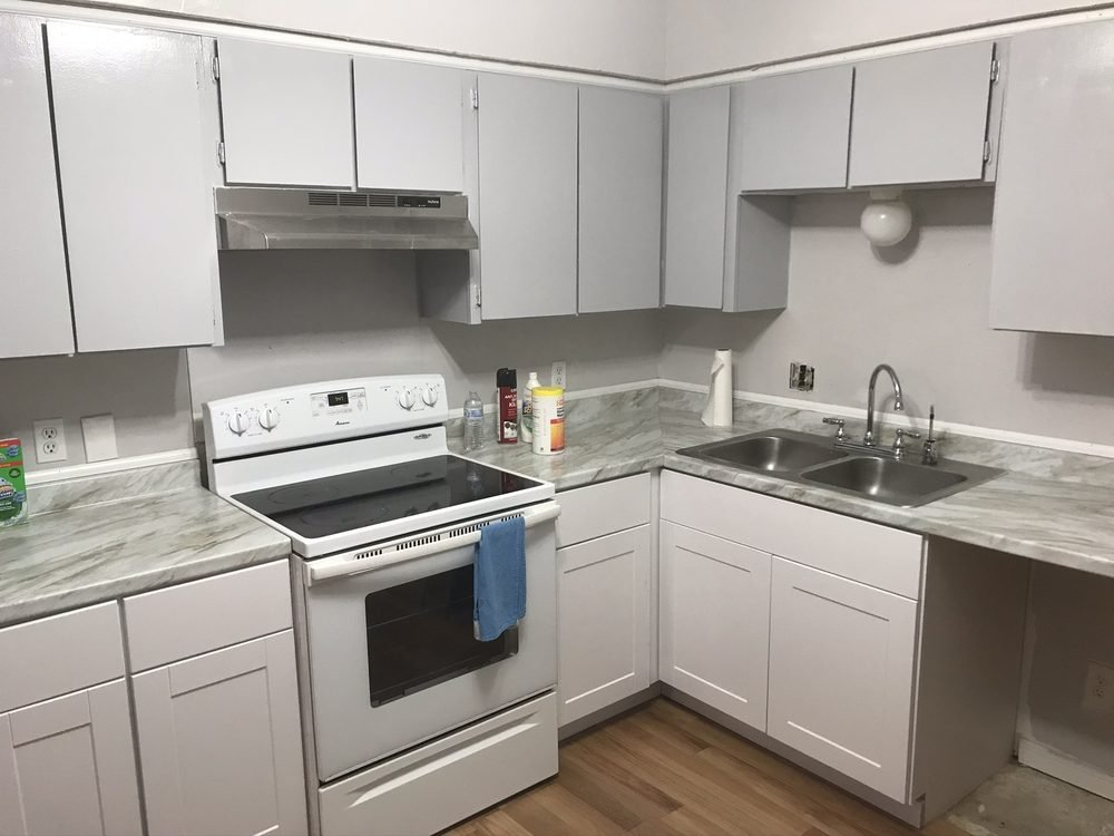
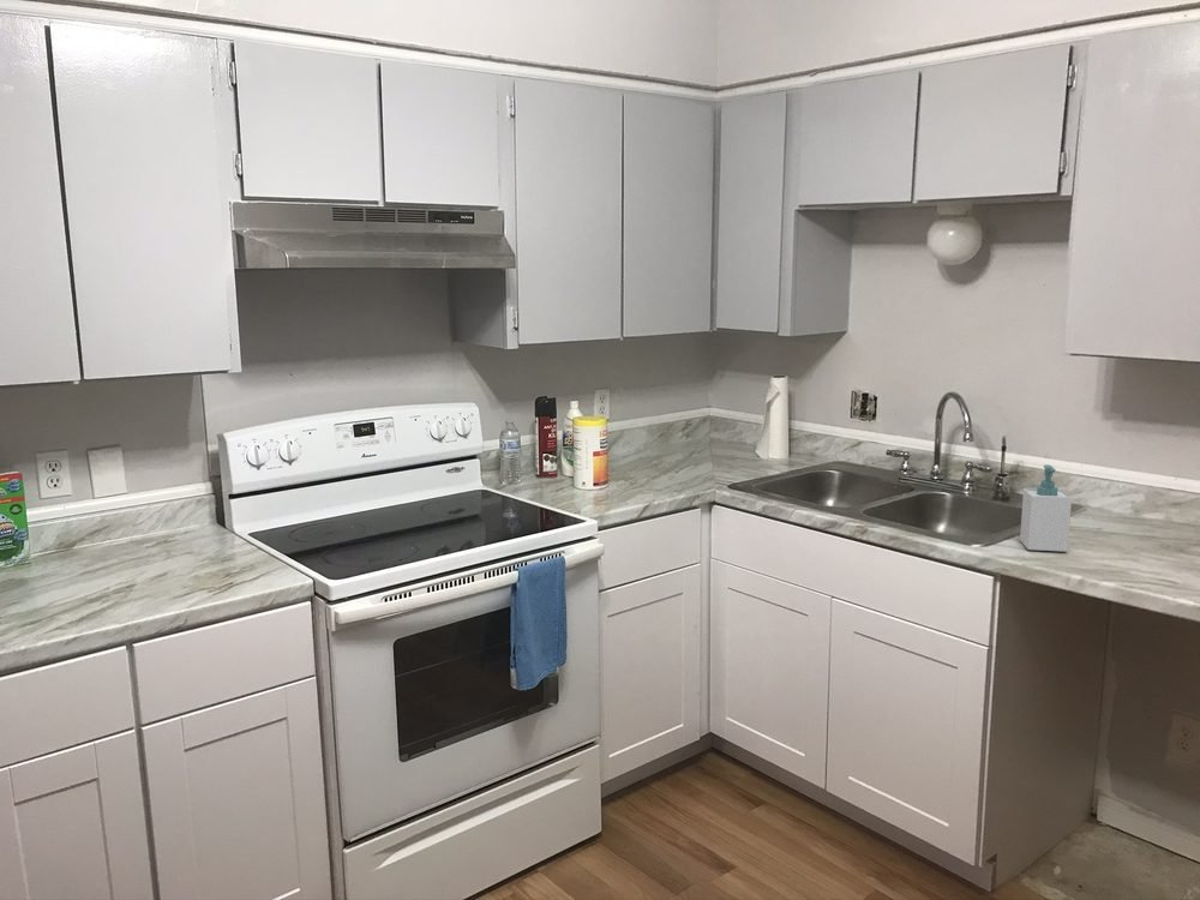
+ soap bottle (1045, 506)
